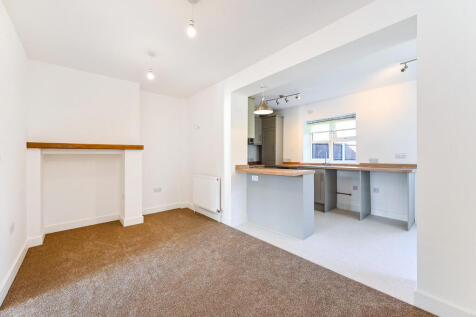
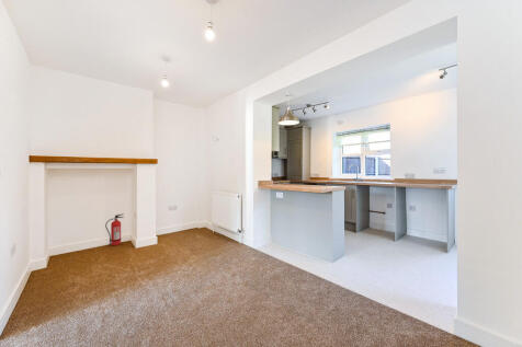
+ fire extinguisher (114, 229)
